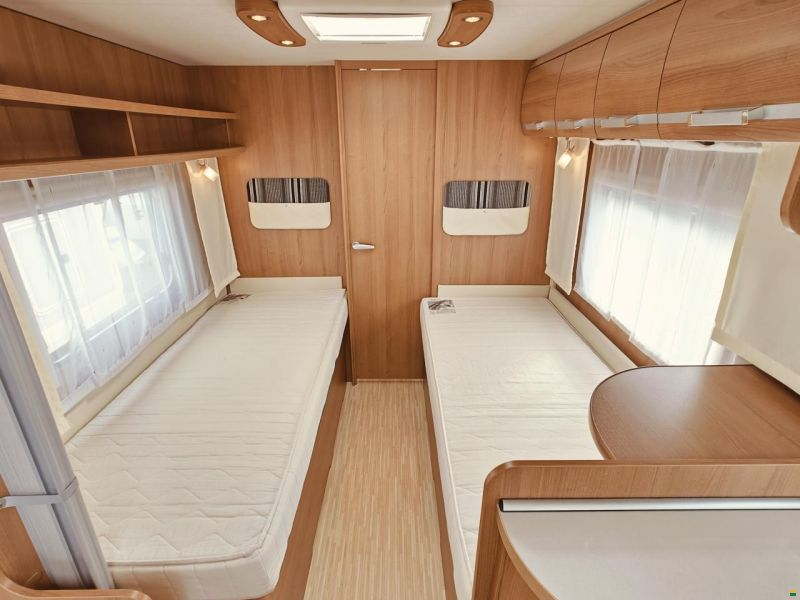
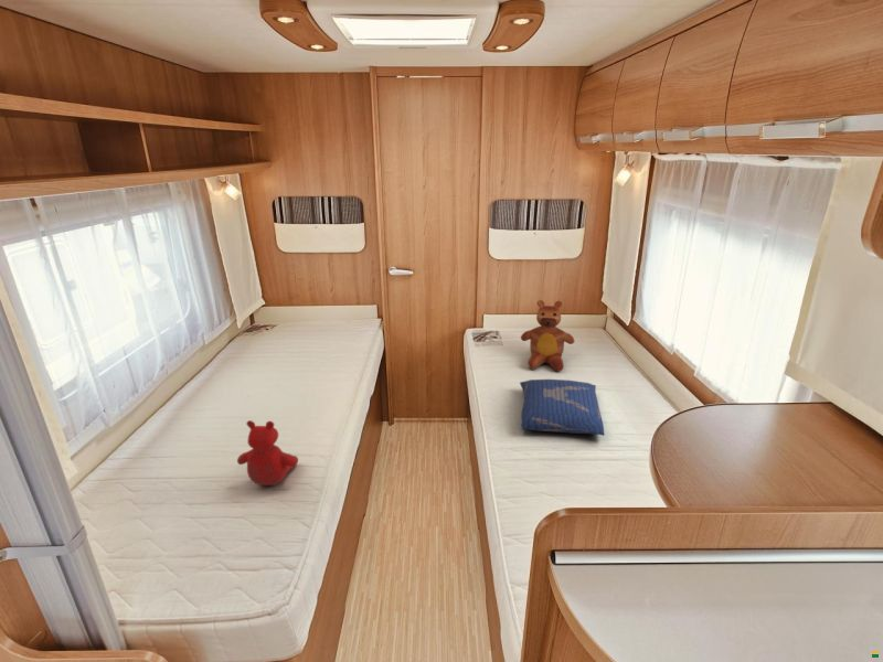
+ teddy bear (547, 333)
+ stuffed bear (269, 446)
+ cushion (558, 403)
